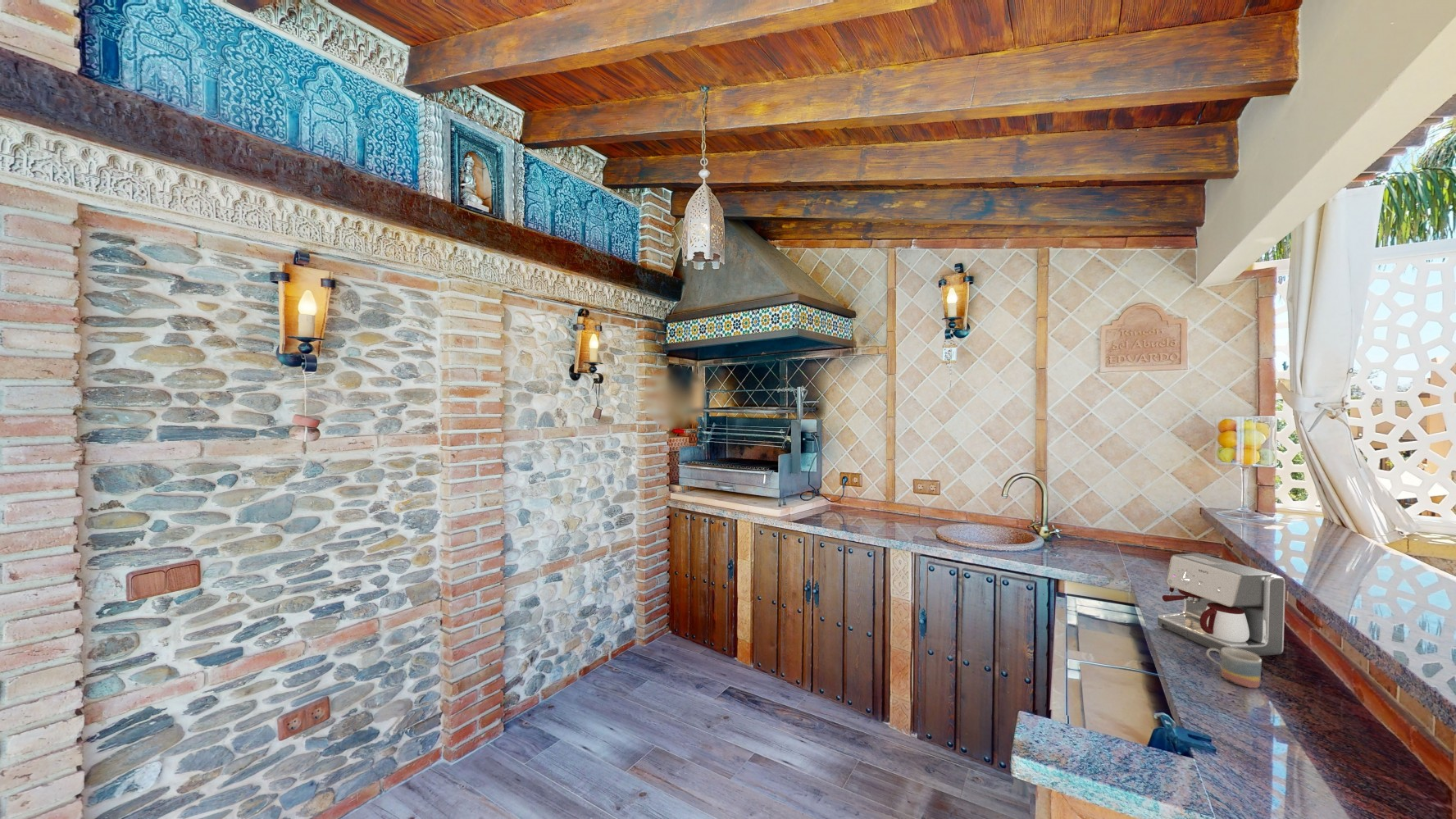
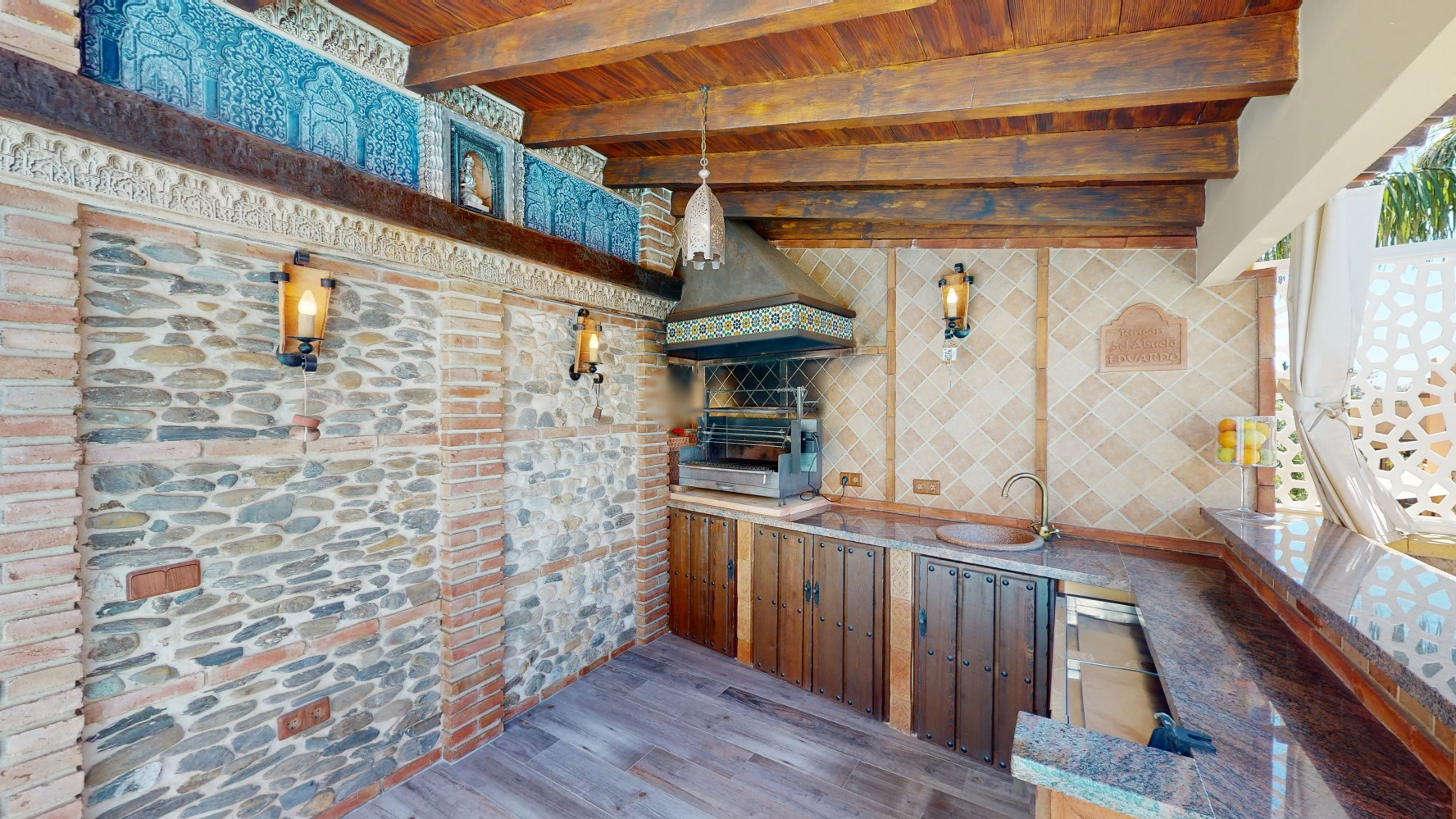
- coffee maker (1217, 601)
- mug (1233, 666)
